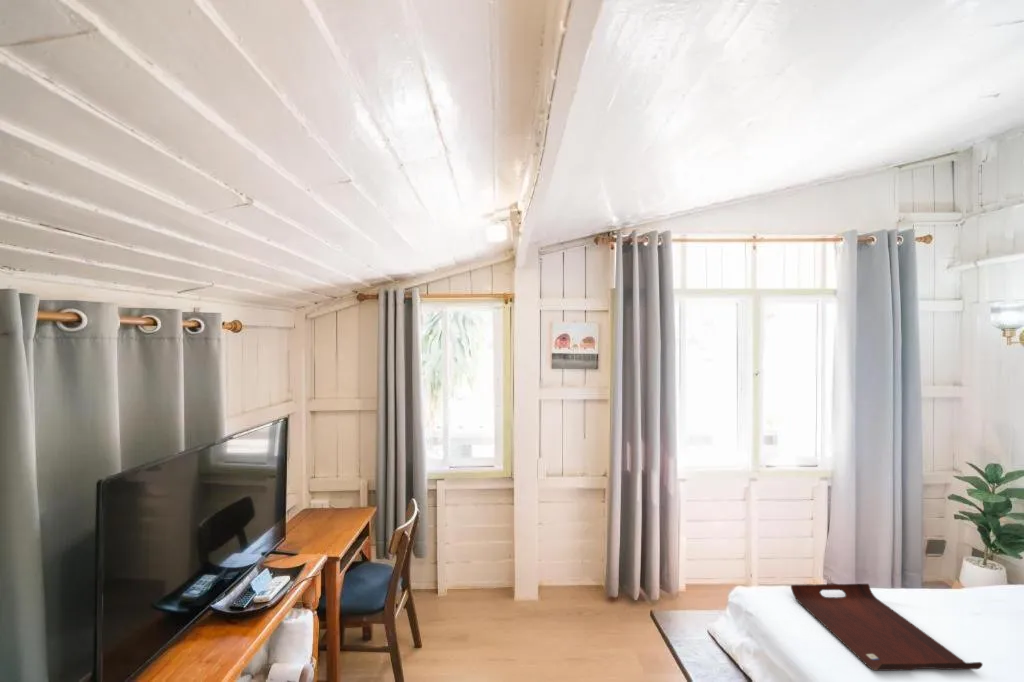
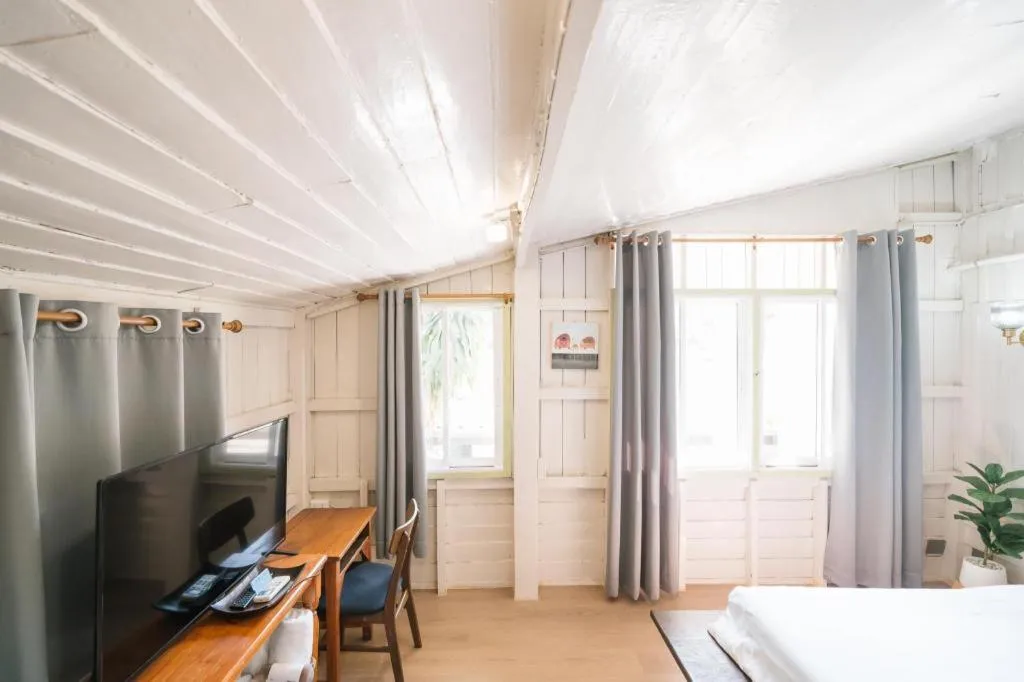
- serving tray (873, 624)
